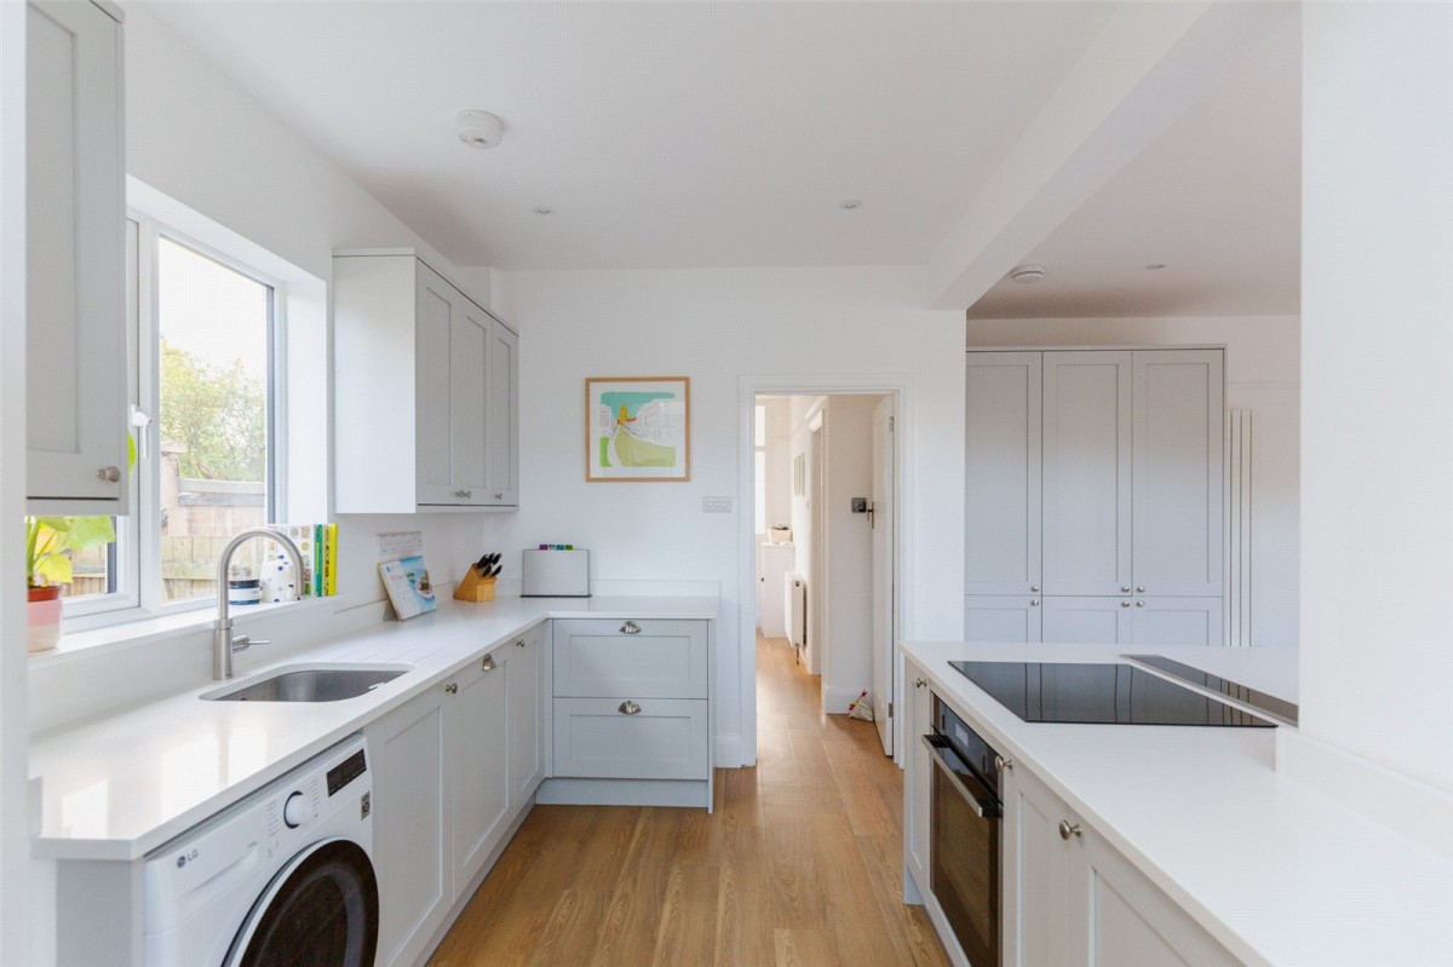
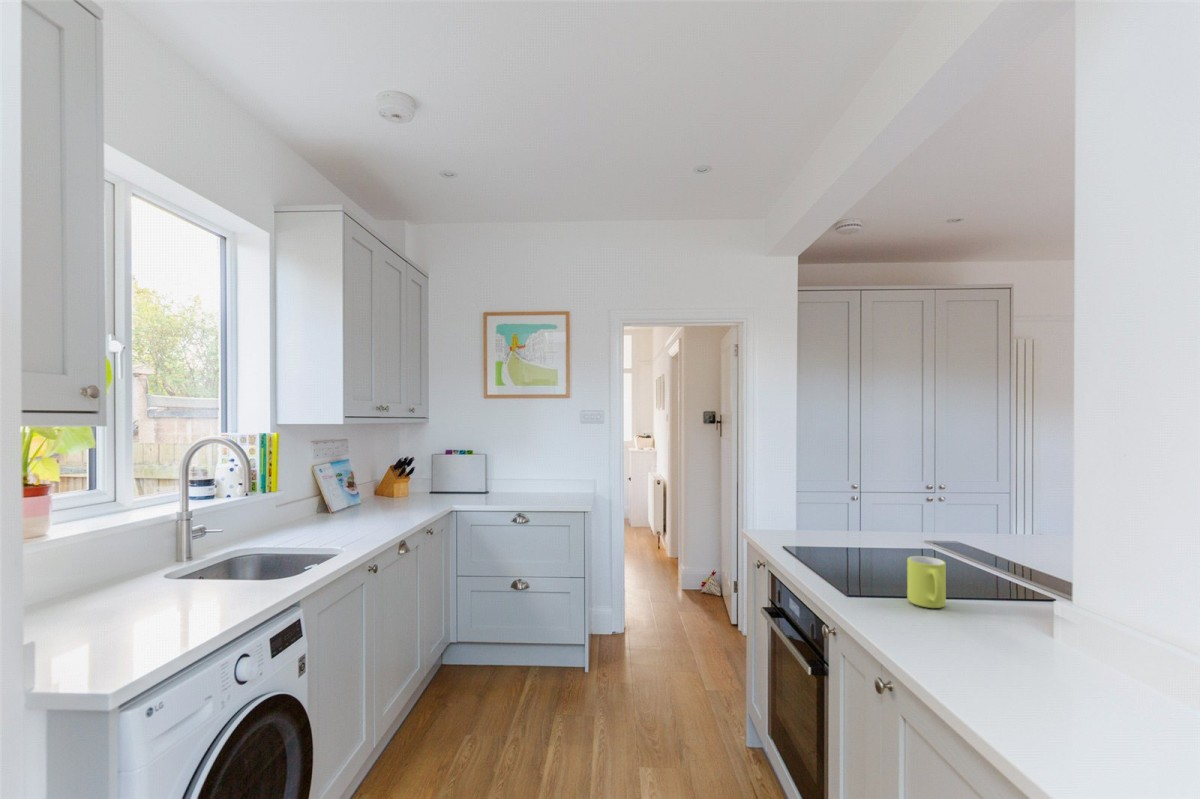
+ mug (929, 584)
